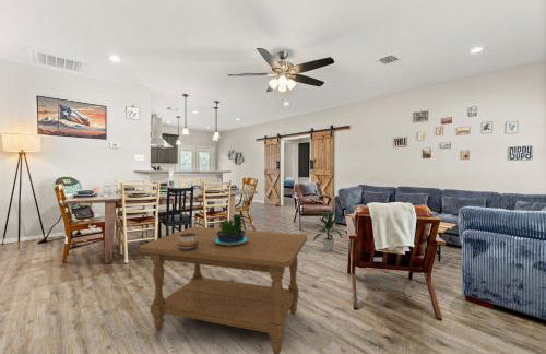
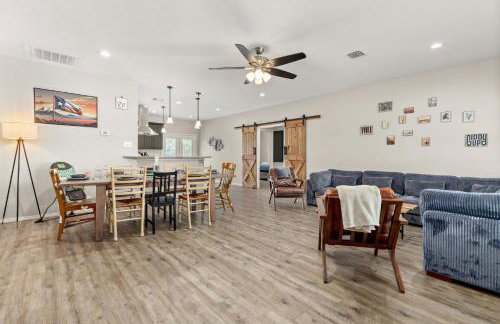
- indoor plant (327, 228)
- potted plant (230, 228)
- decorative bowl (188, 240)
- coffee table (229, 281)
